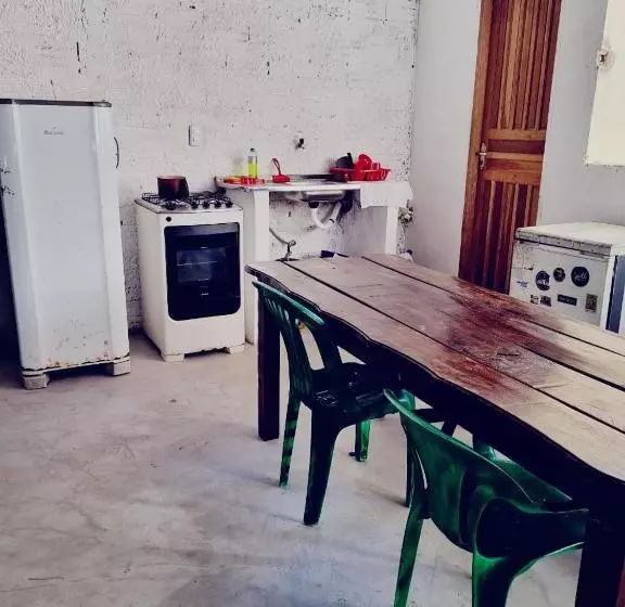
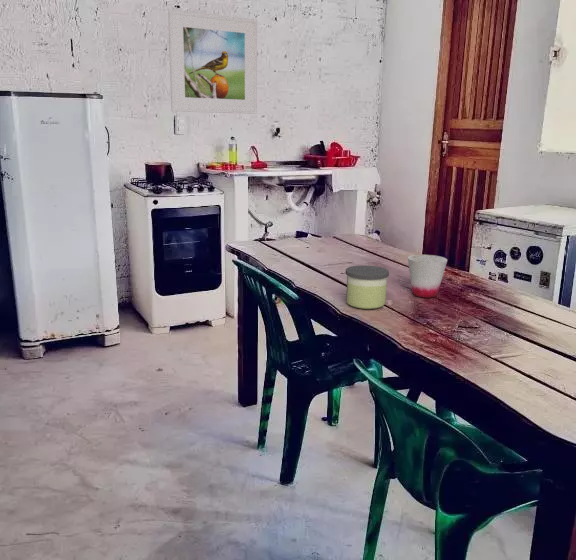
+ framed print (214, 64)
+ cup (426, 276)
+ candle (366, 287)
